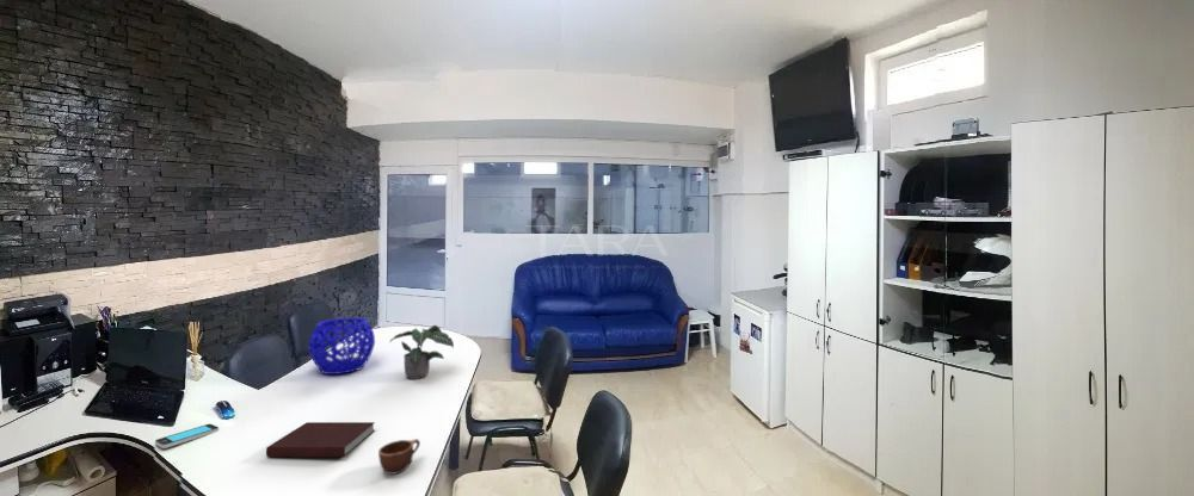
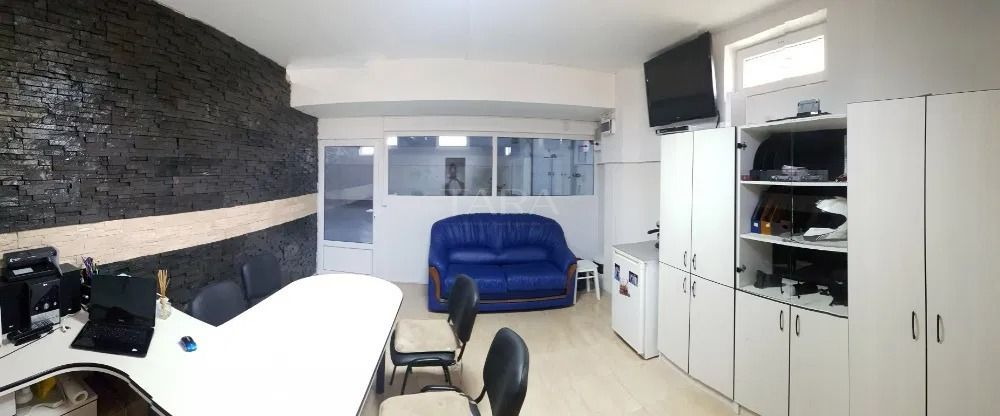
- notebook (324, 438)
- smartphone (187, 435)
- mug (398, 455)
- decorative bowl (343, 345)
- potted plant (421, 352)
